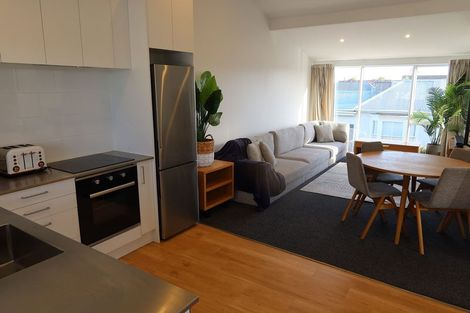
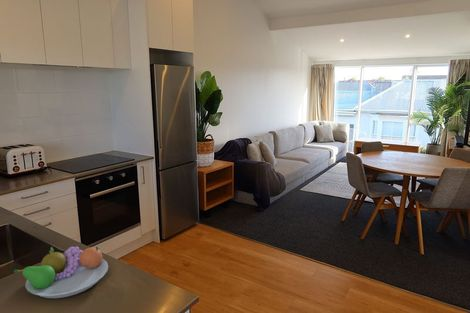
+ fruit bowl (65, 267)
